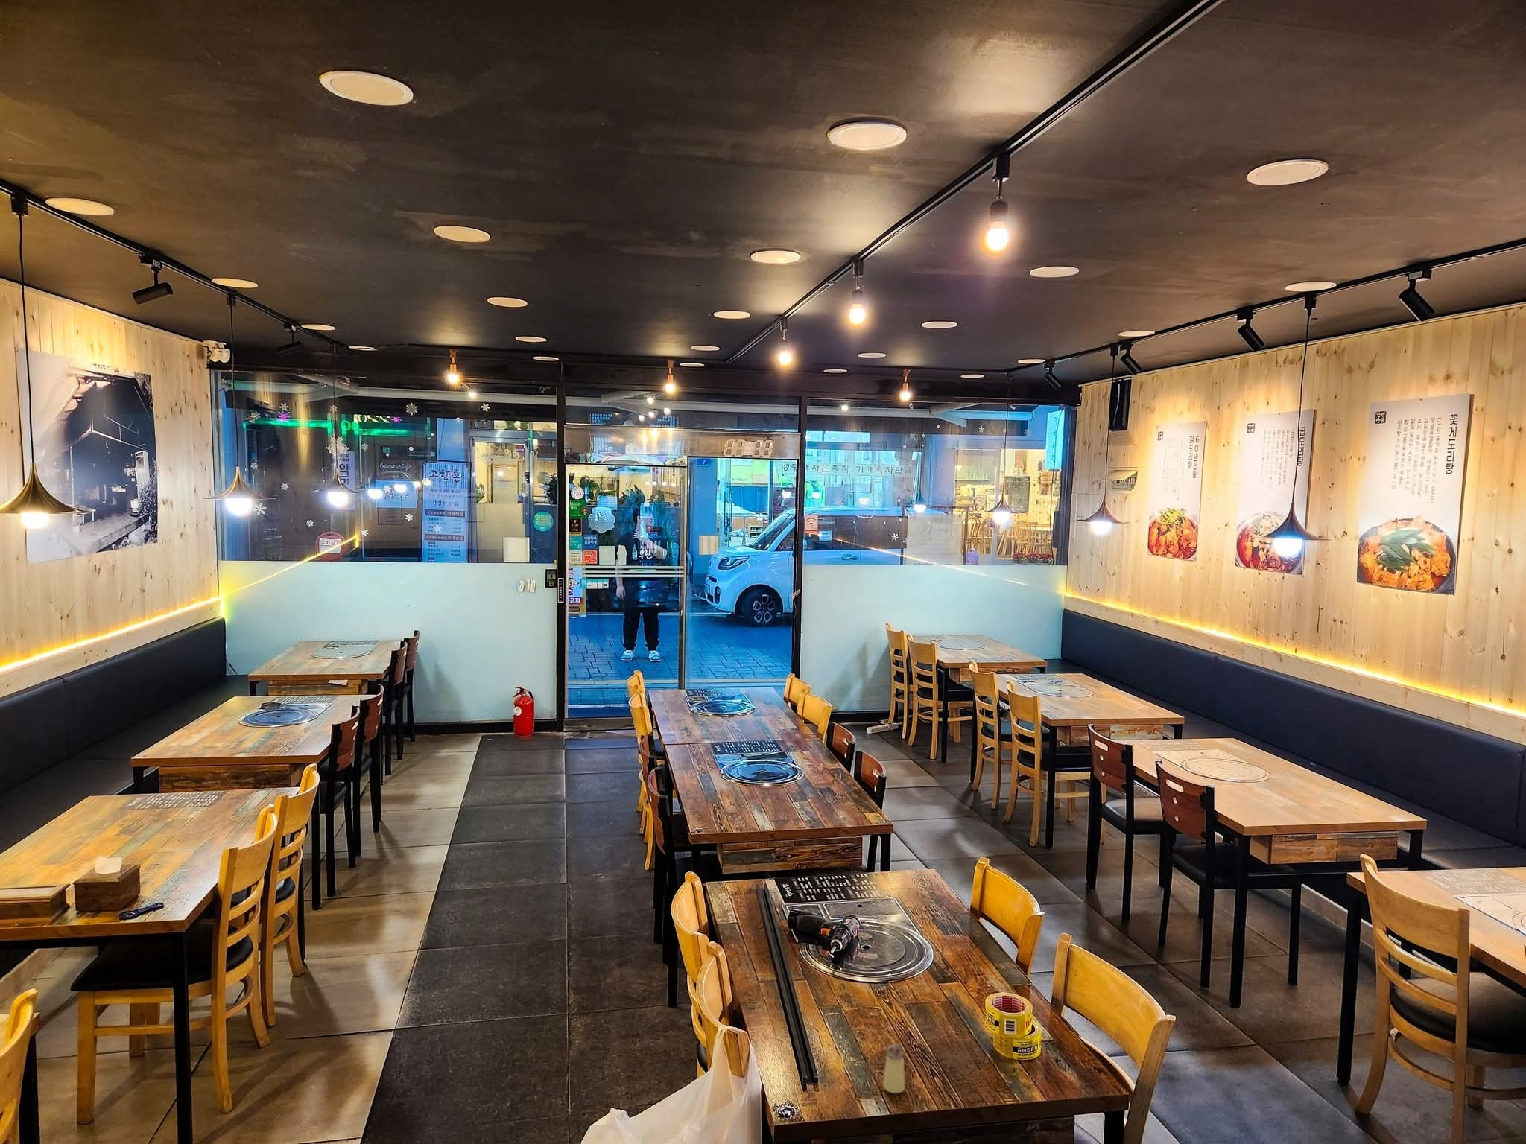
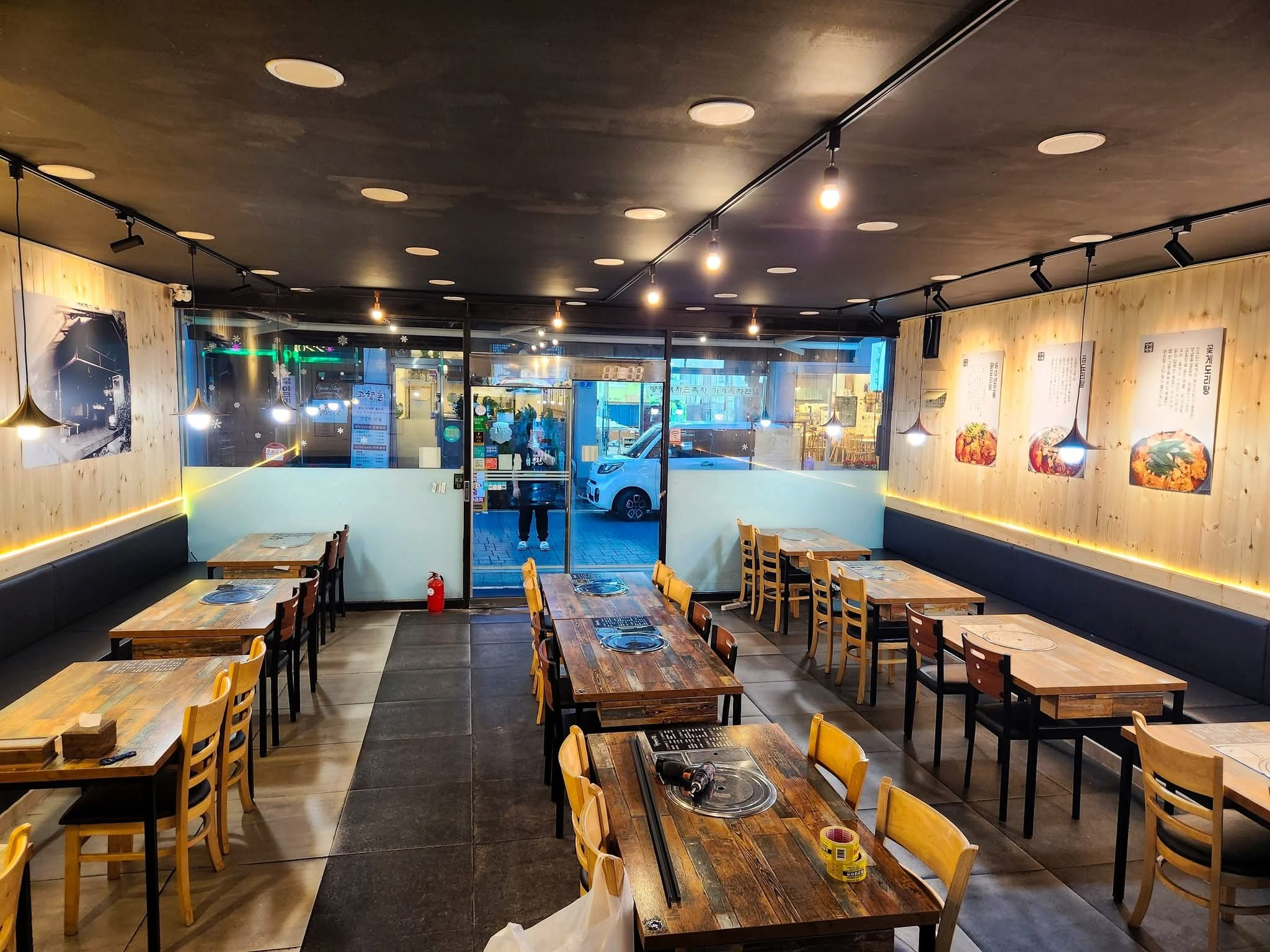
- saltshaker (894, 1067)
